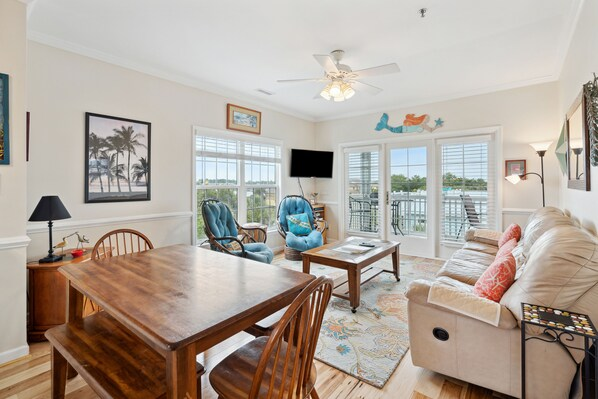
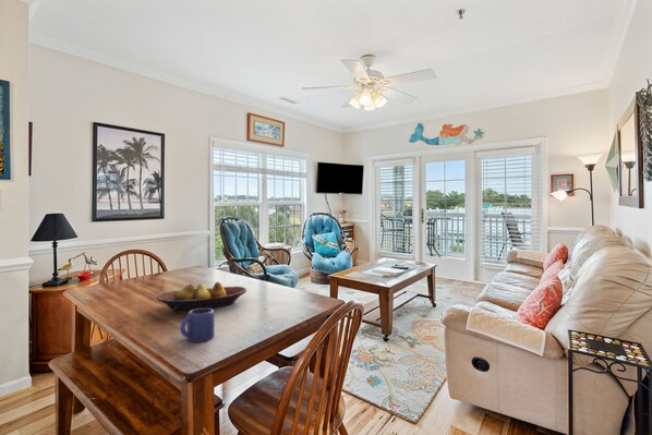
+ mug (196, 325)
+ fruit bowl (204, 293)
